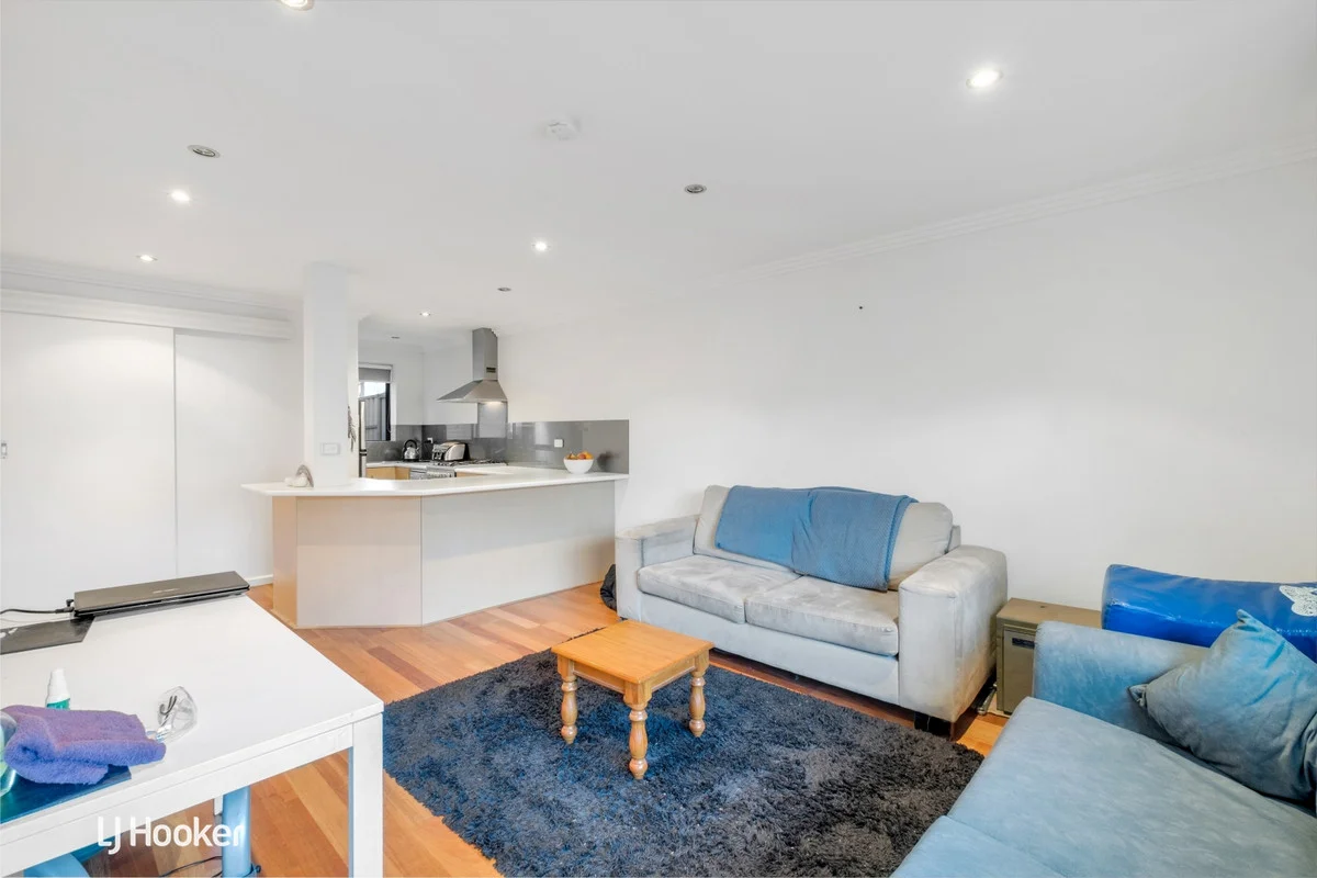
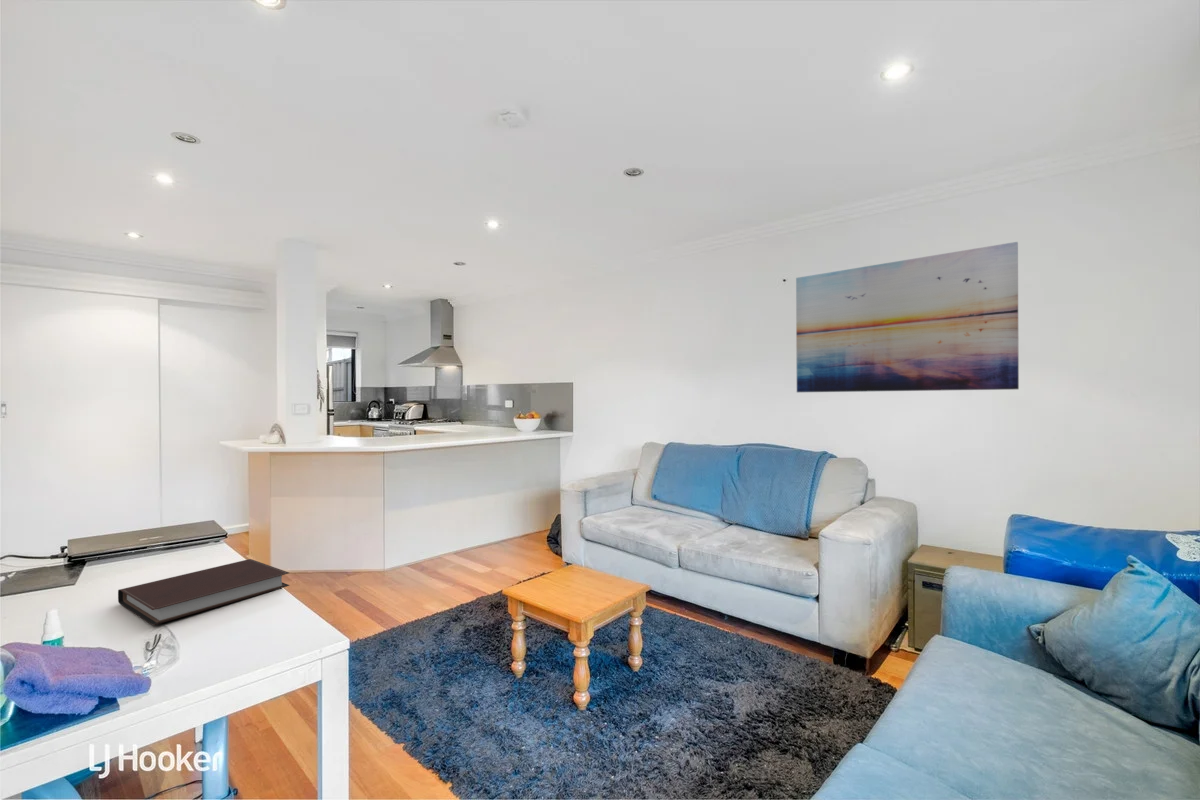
+ wall art (893, 326)
+ notebook (207, 587)
